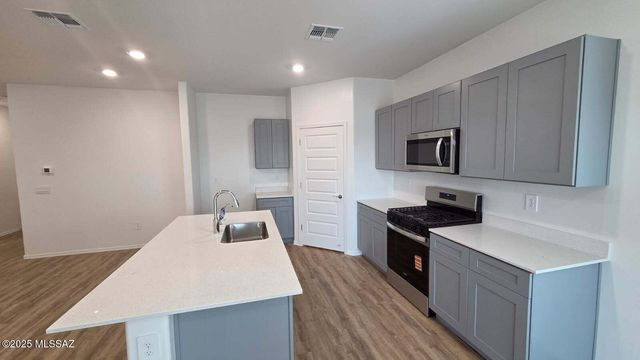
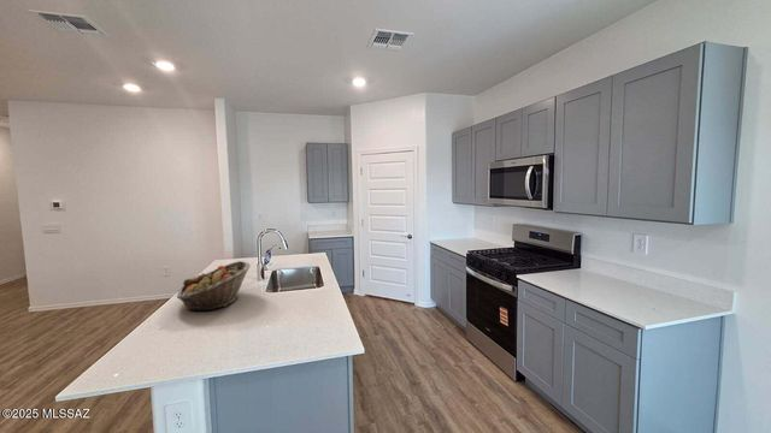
+ fruit basket (214, 284)
